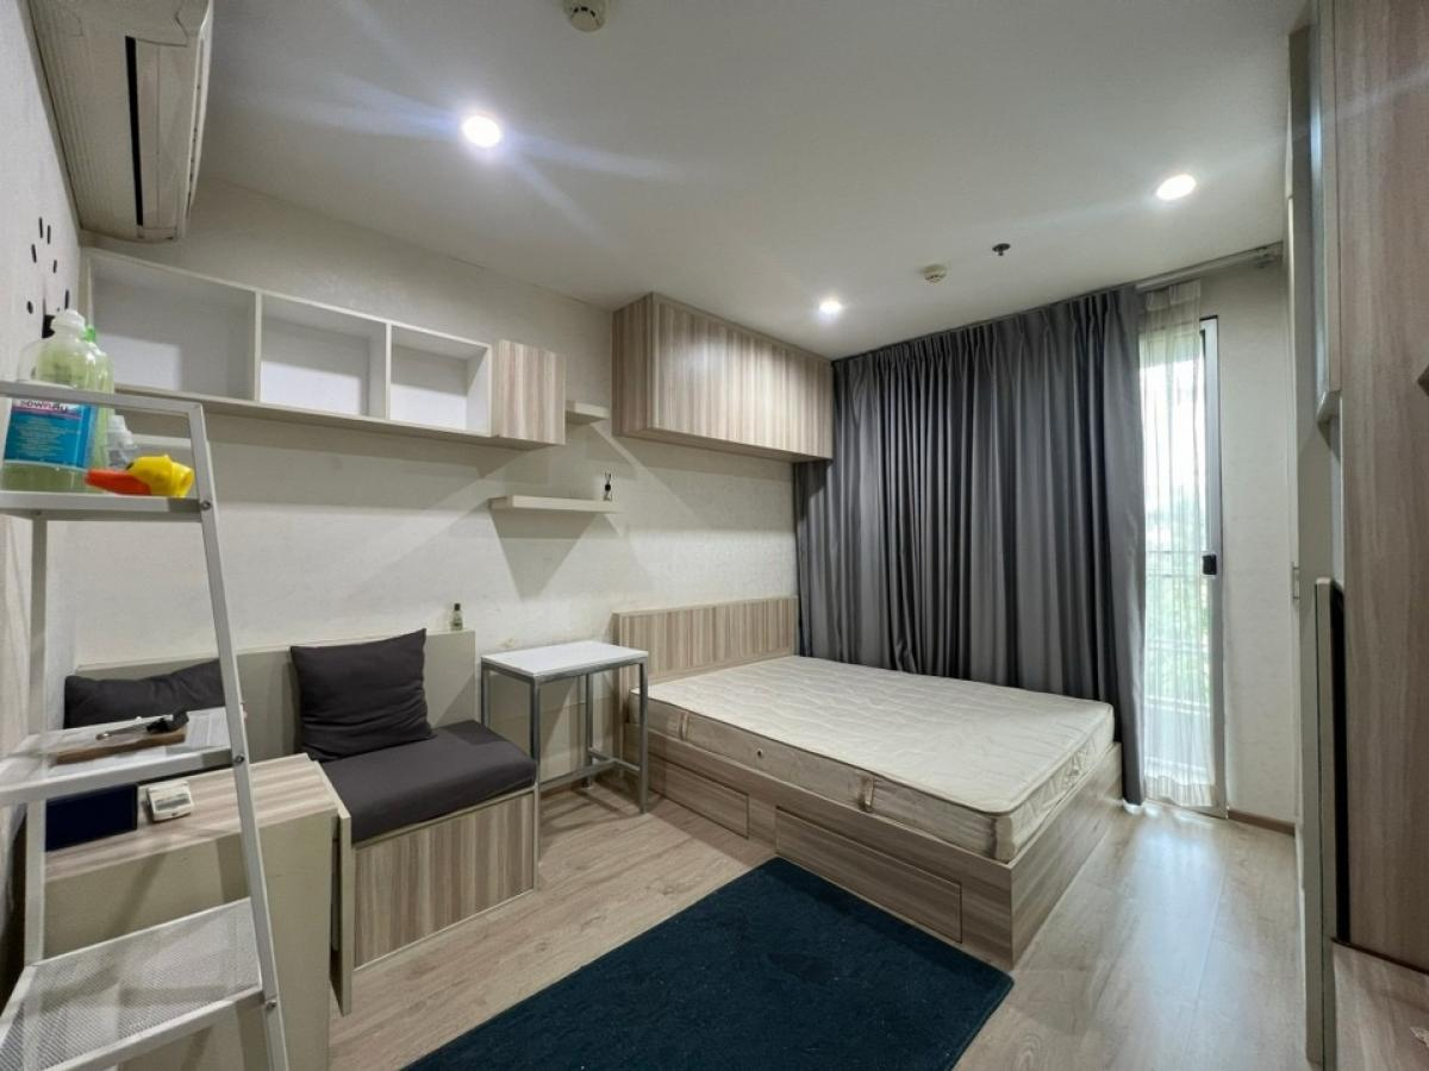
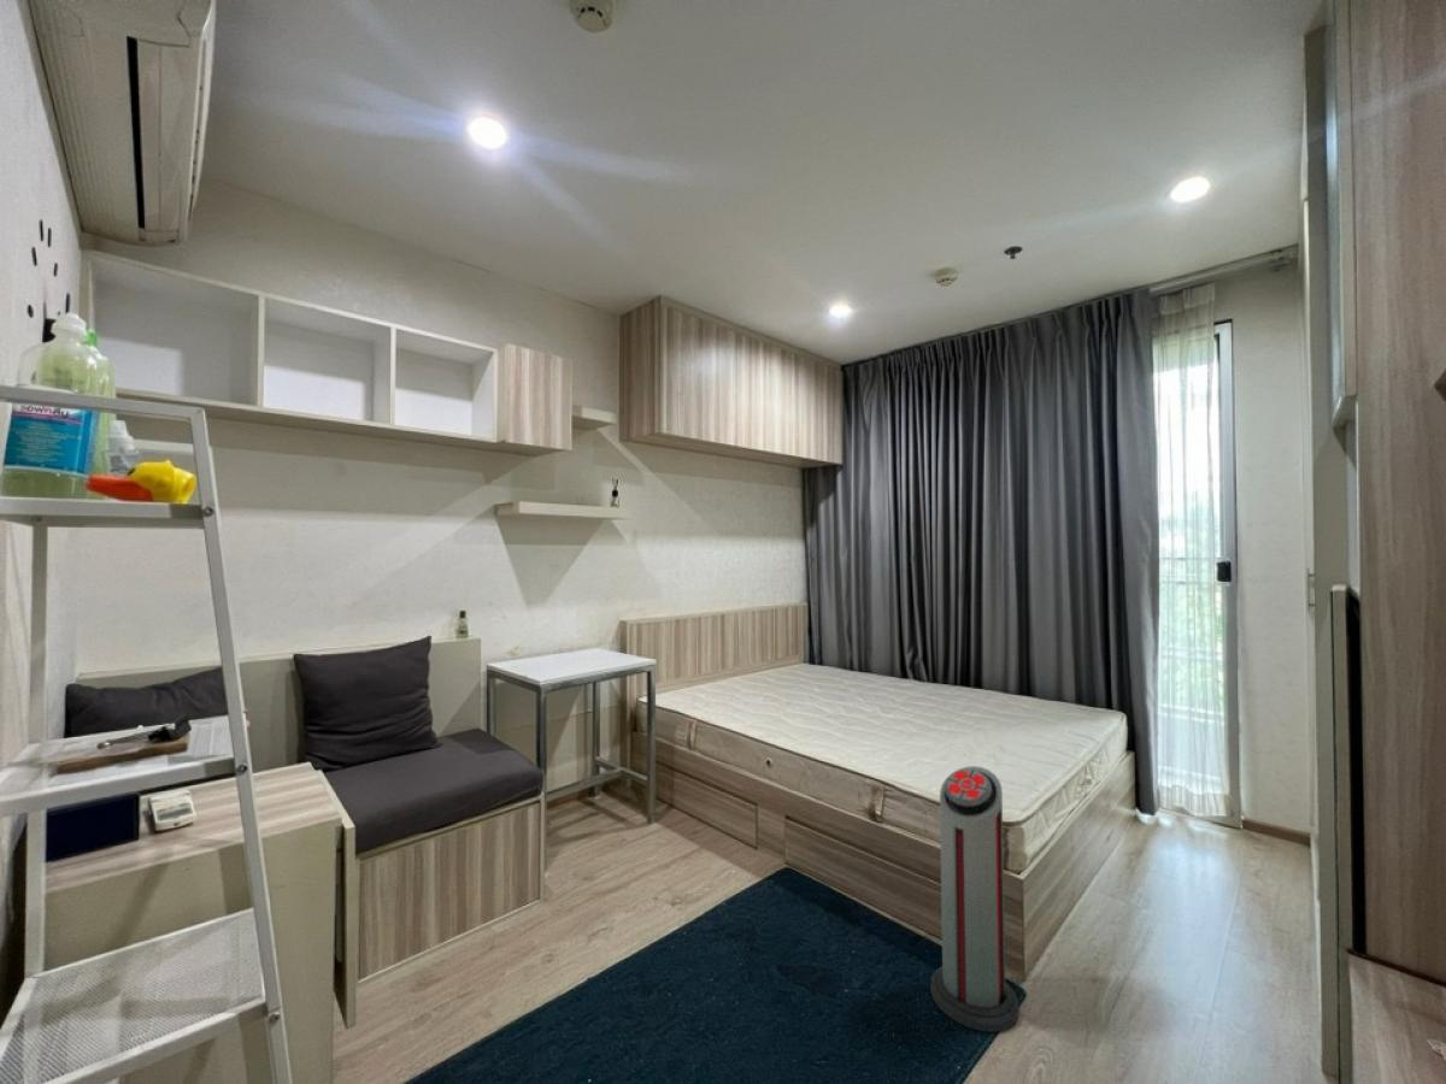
+ air purifier (971, 884)
